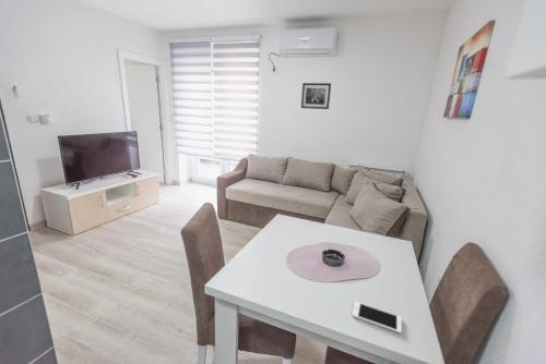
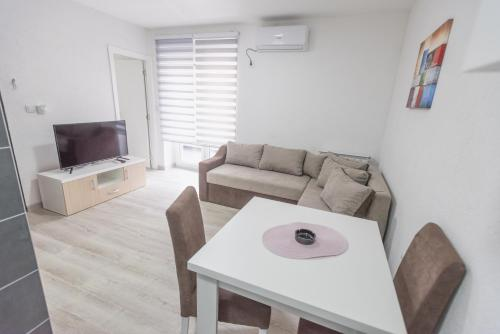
- cell phone (376, 316)
- wall art (316, 96)
